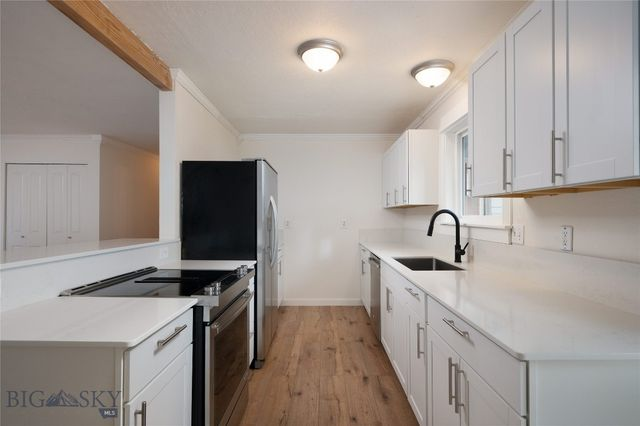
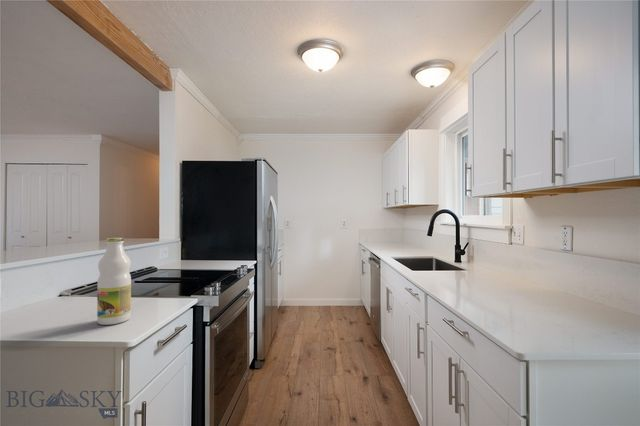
+ bottle (114, 279)
